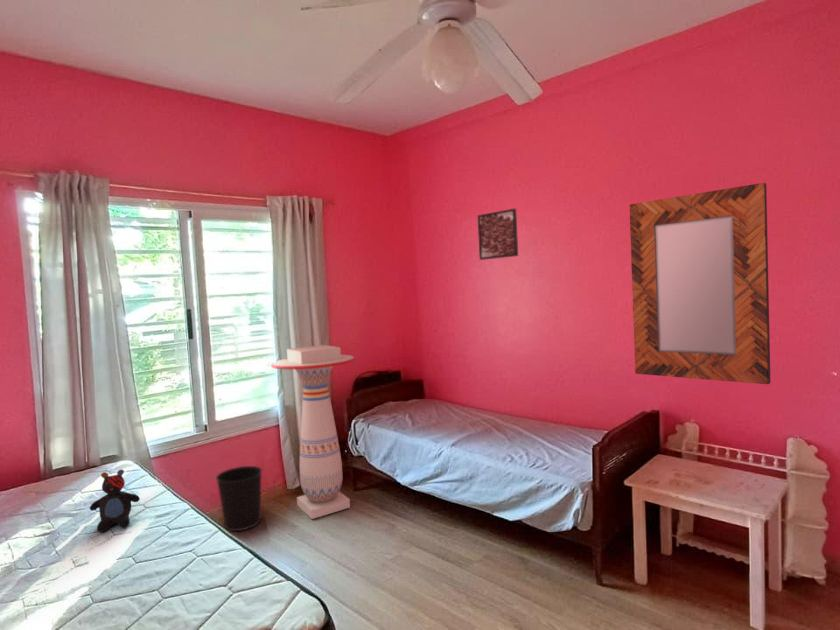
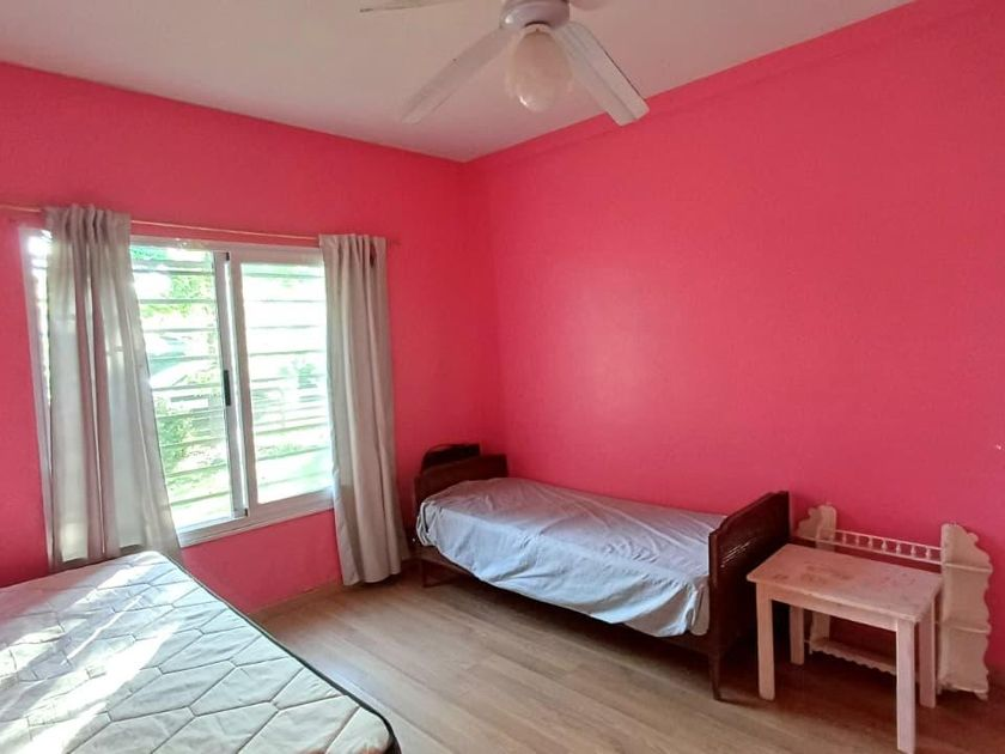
- teddy bear (113, 499)
- home mirror (694, 287)
- pedestal table (318, 427)
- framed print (497, 235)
- wastebasket (241, 498)
